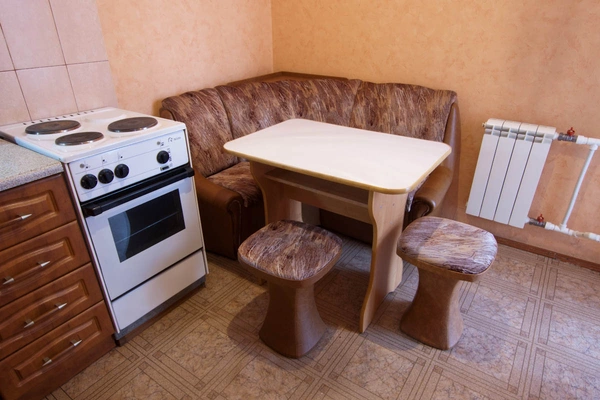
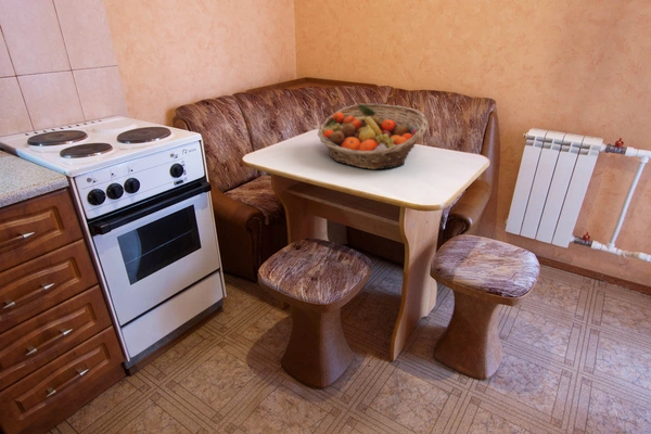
+ fruit basket (370, 135)
